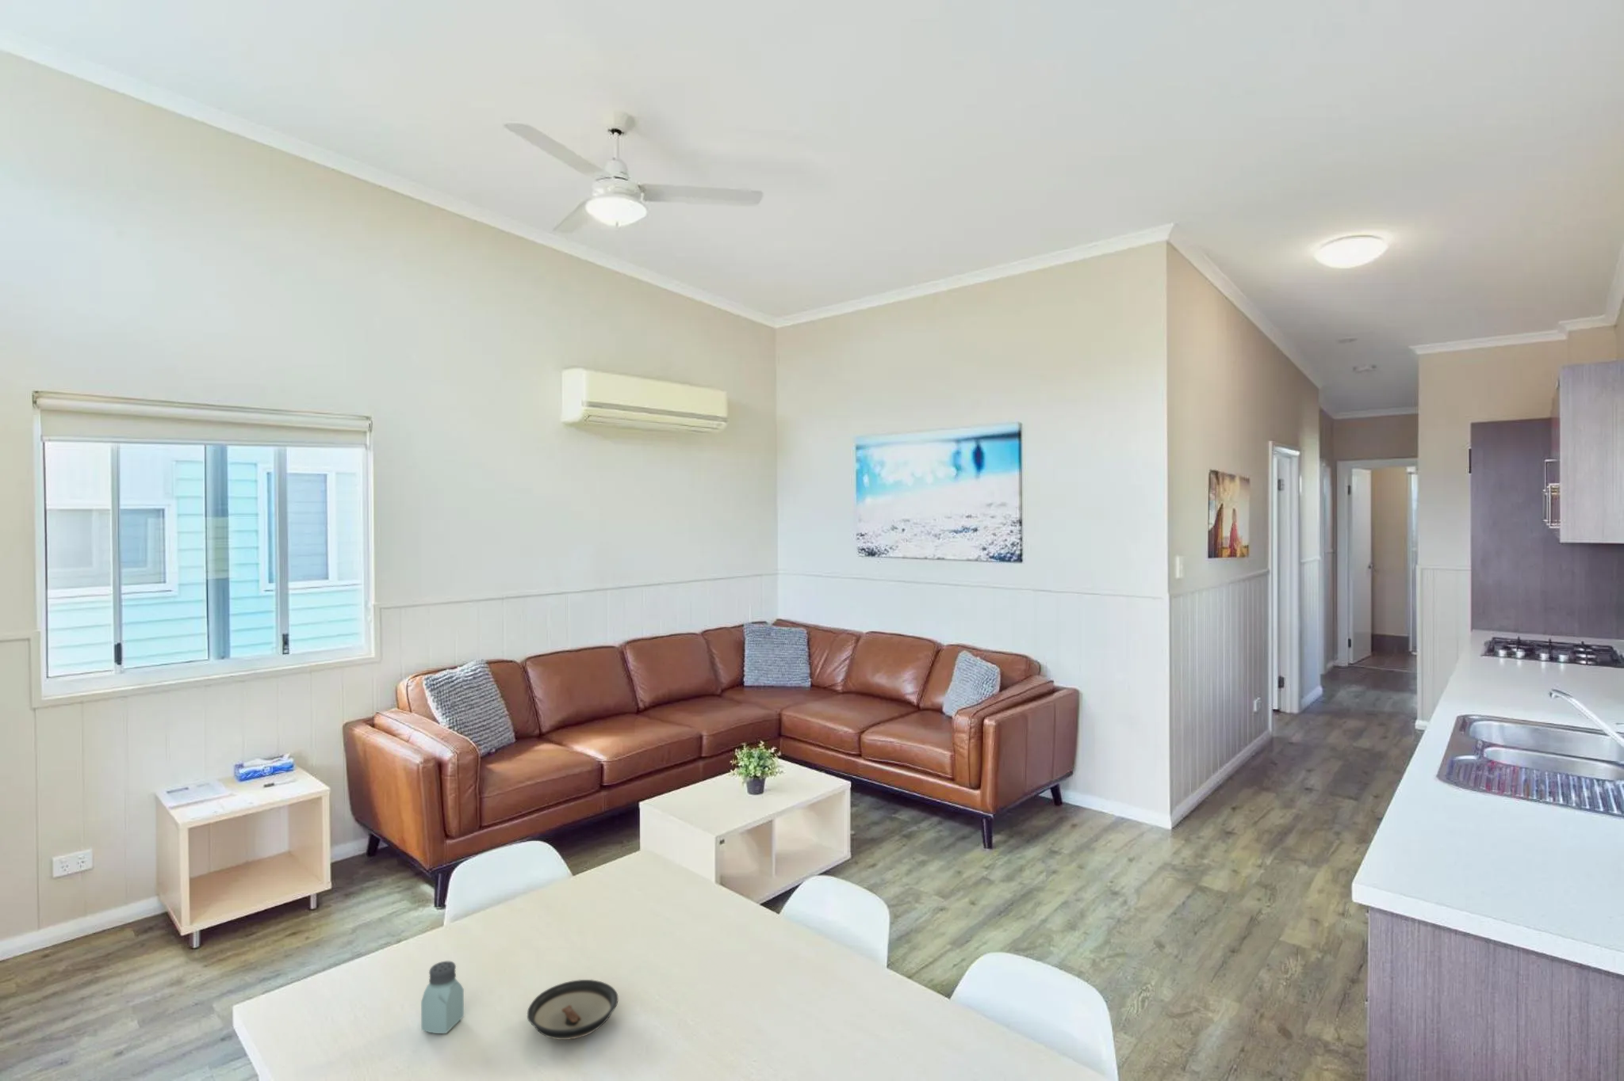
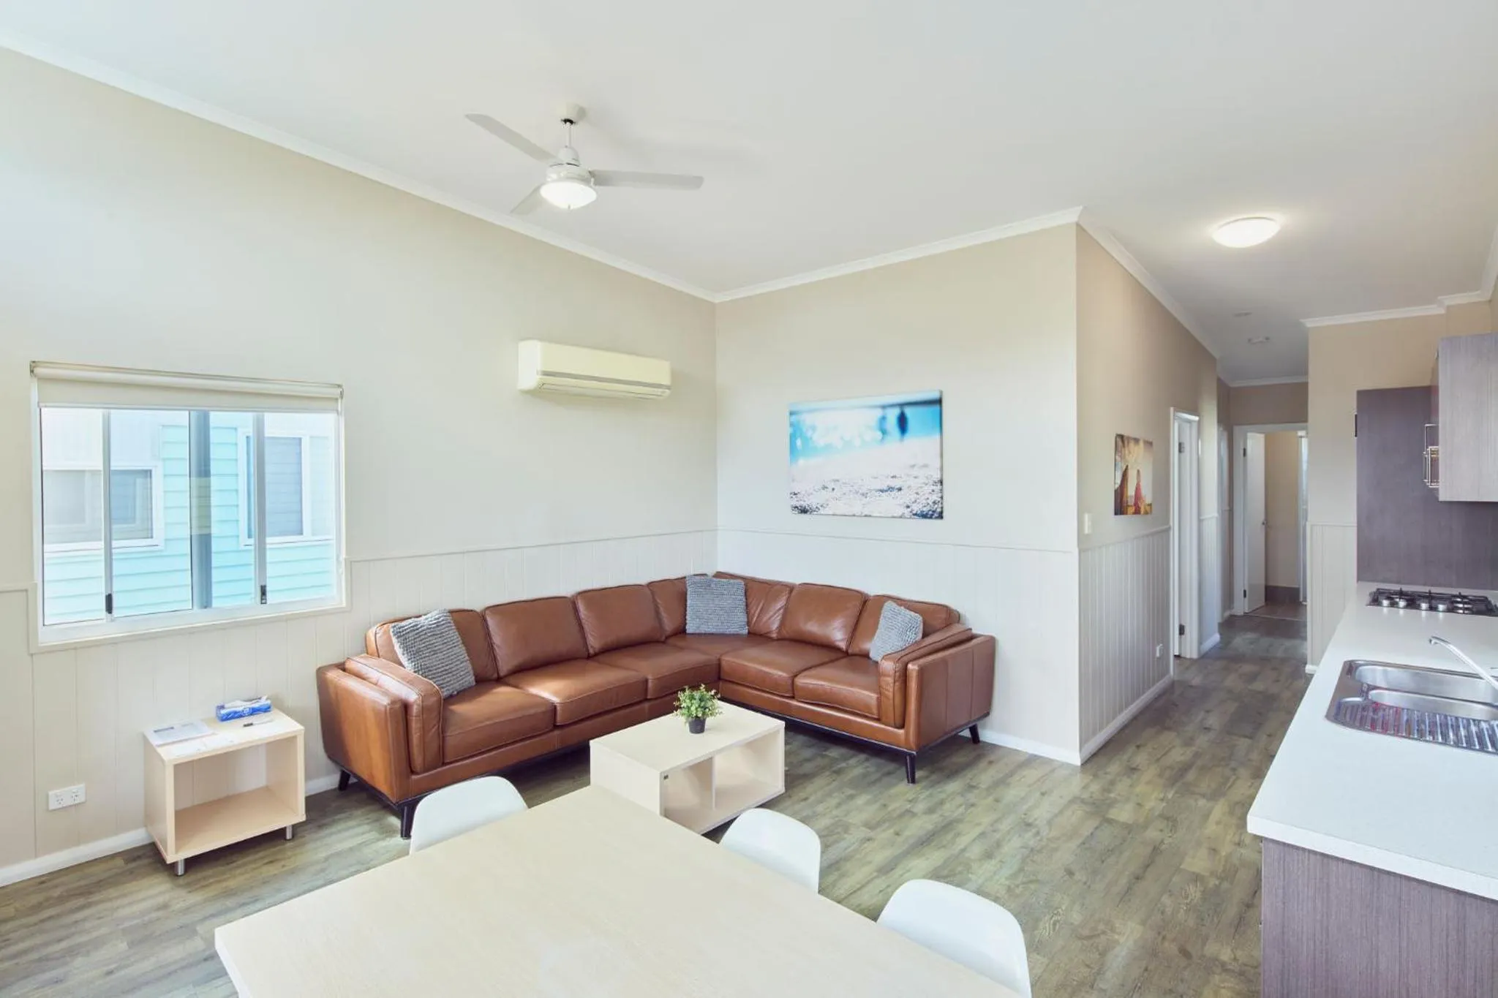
- saucer (574, 1015)
- saltshaker (442, 995)
